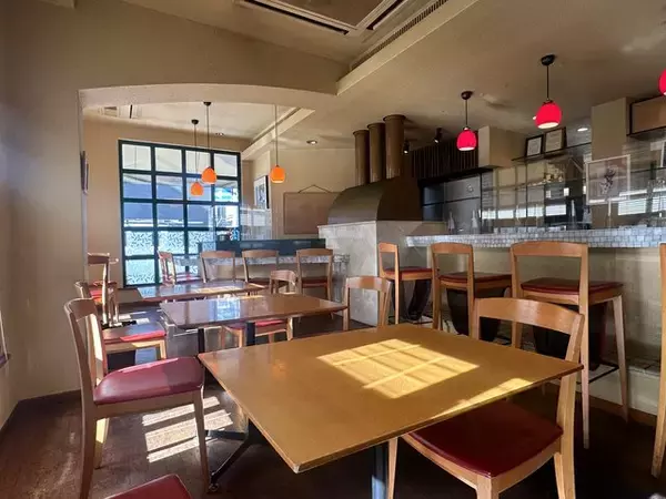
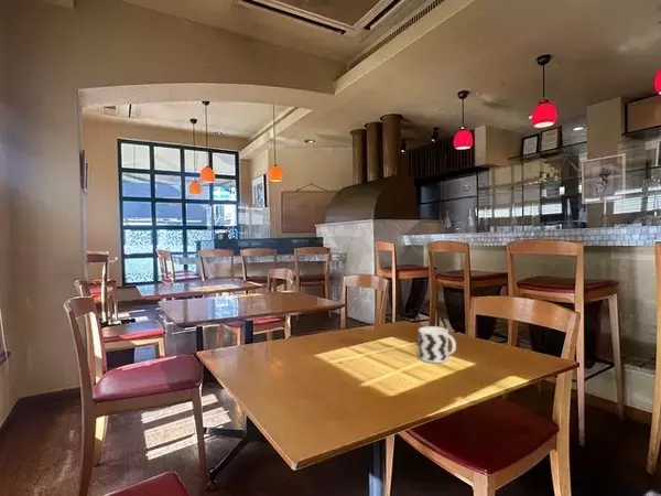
+ cup (437, 345)
